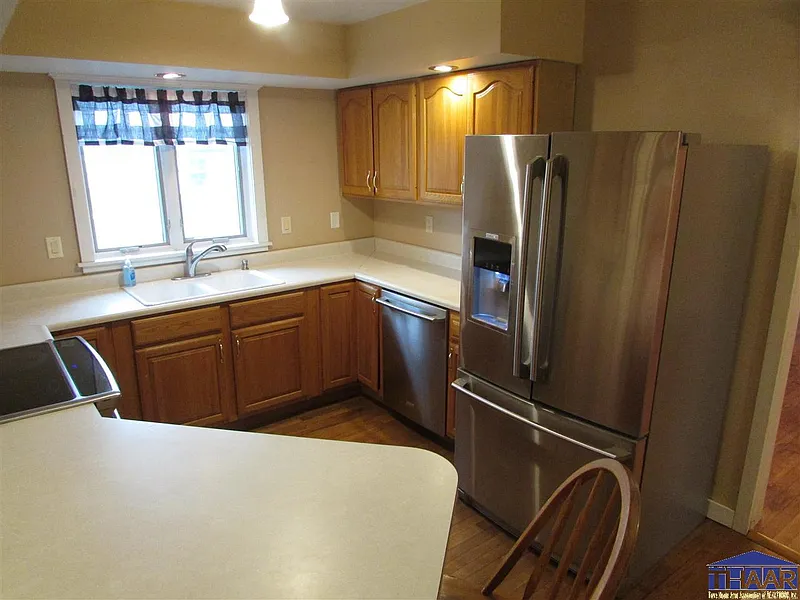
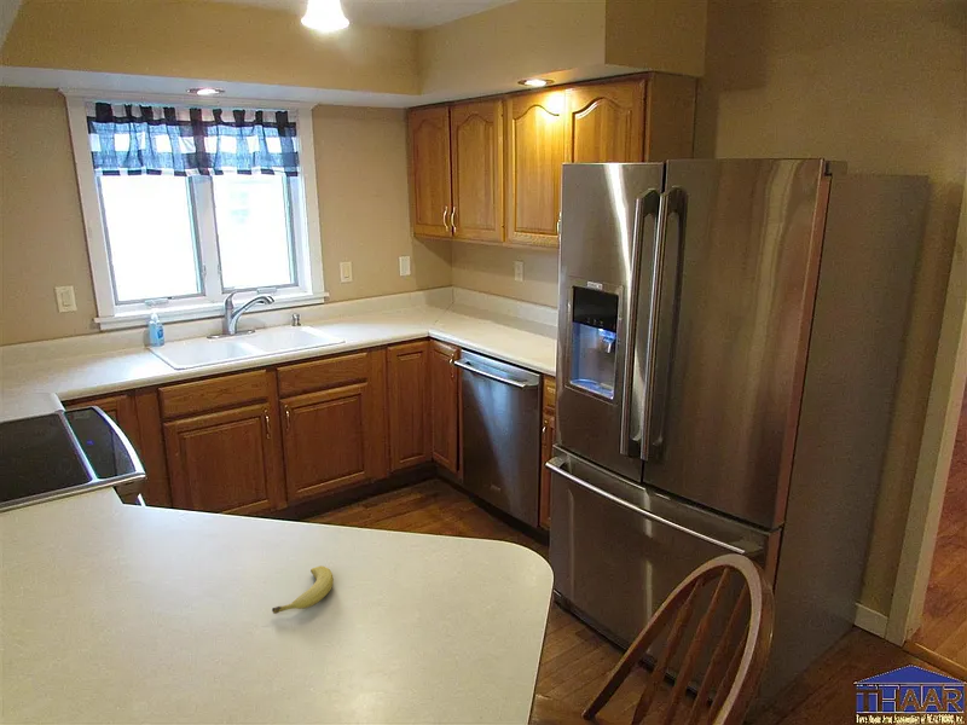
+ fruit (309, 588)
